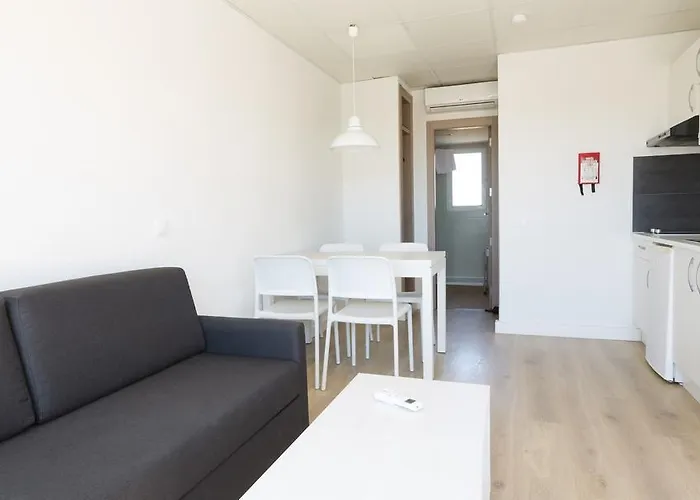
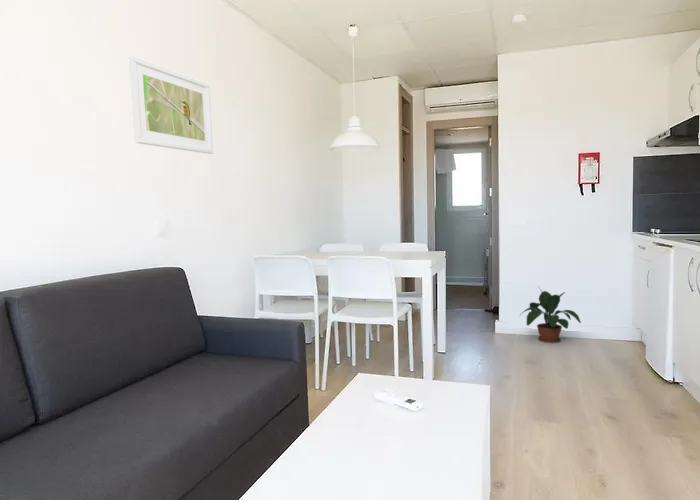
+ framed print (175, 110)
+ potted plant (548, 310)
